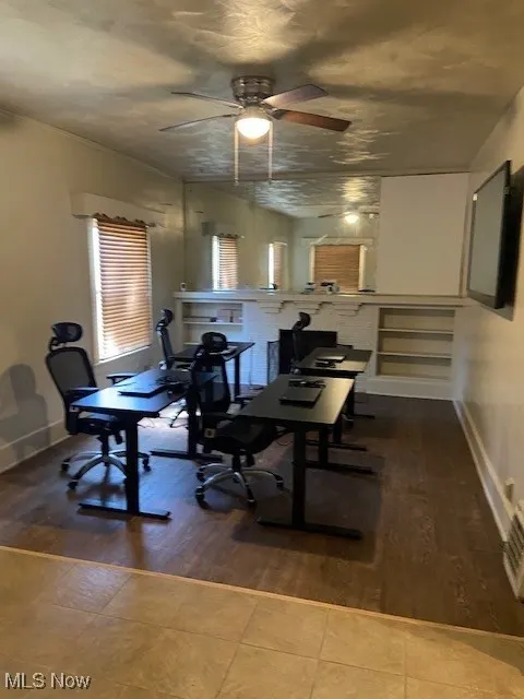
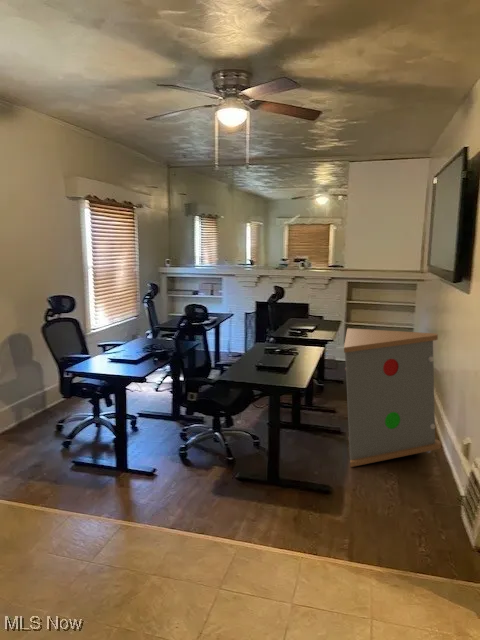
+ storage cabinet (392, 391)
